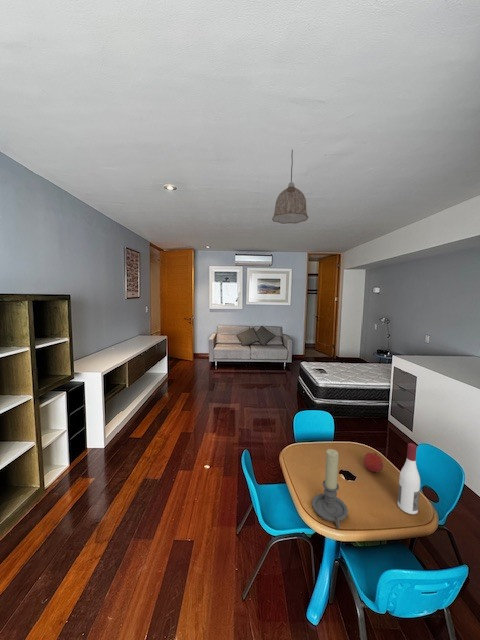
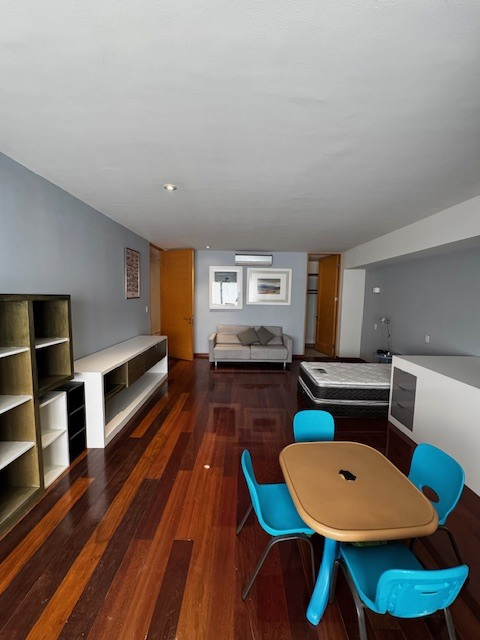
- pendant lamp (291, 184)
- fruit (373, 461)
- candle holder (332, 483)
- alcohol (409, 476)
